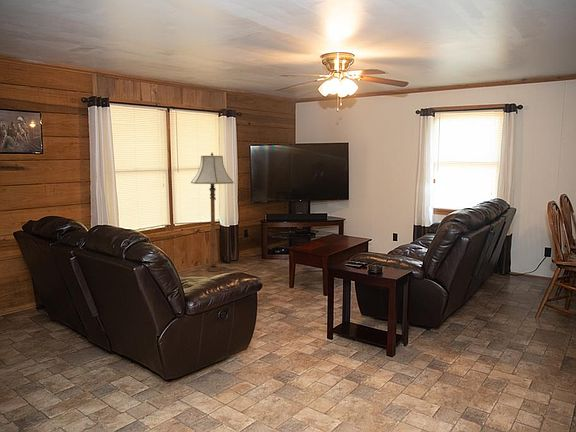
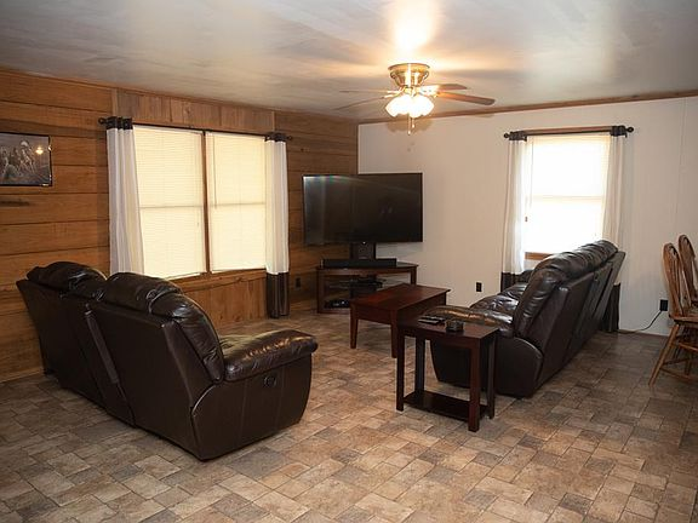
- floor lamp (212, 211)
